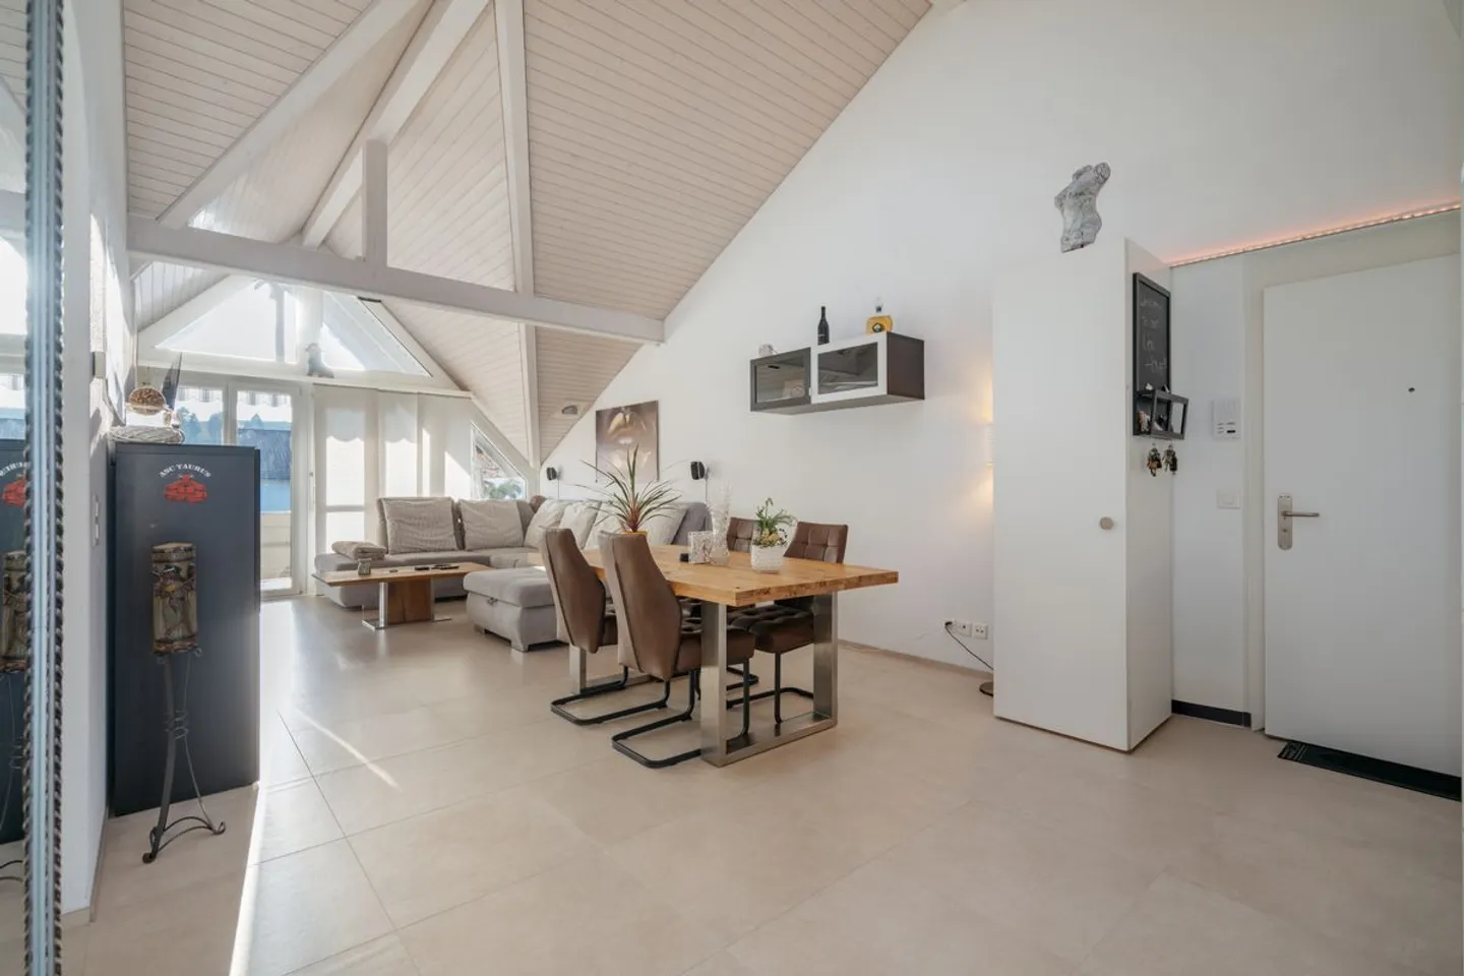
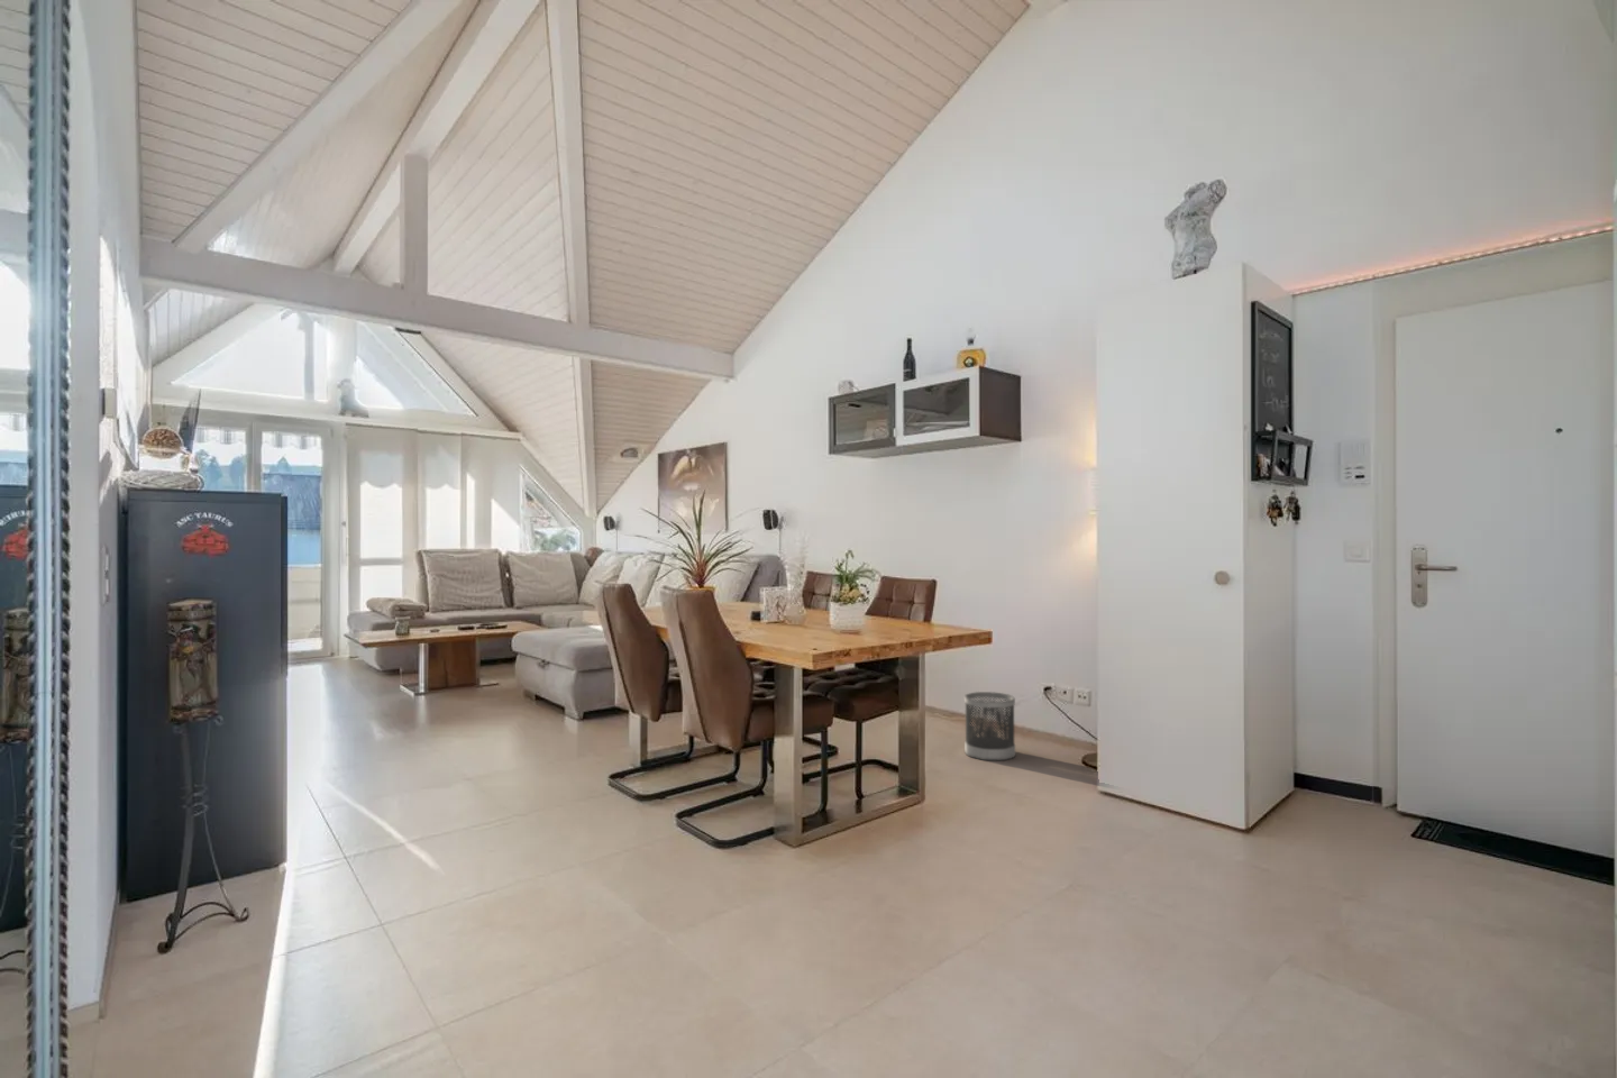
+ wastebasket (989, 725)
